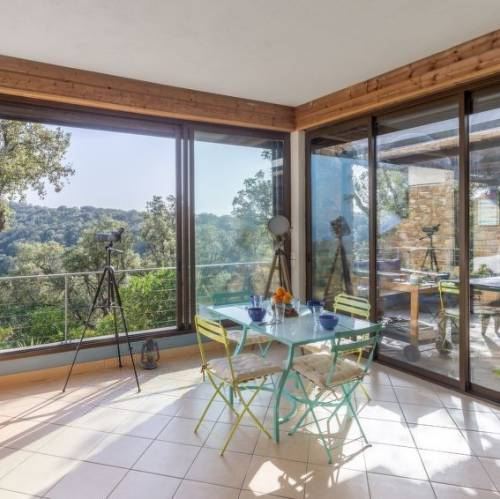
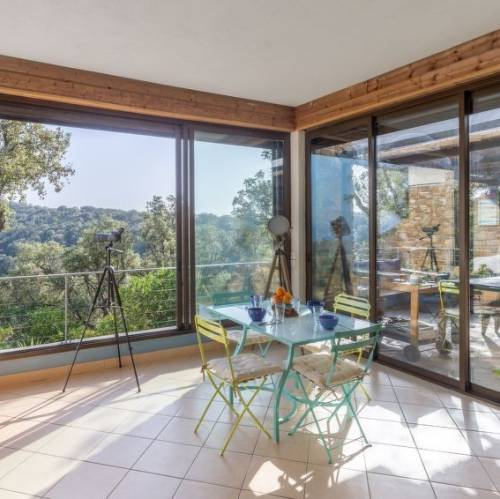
- lantern (150, 351)
